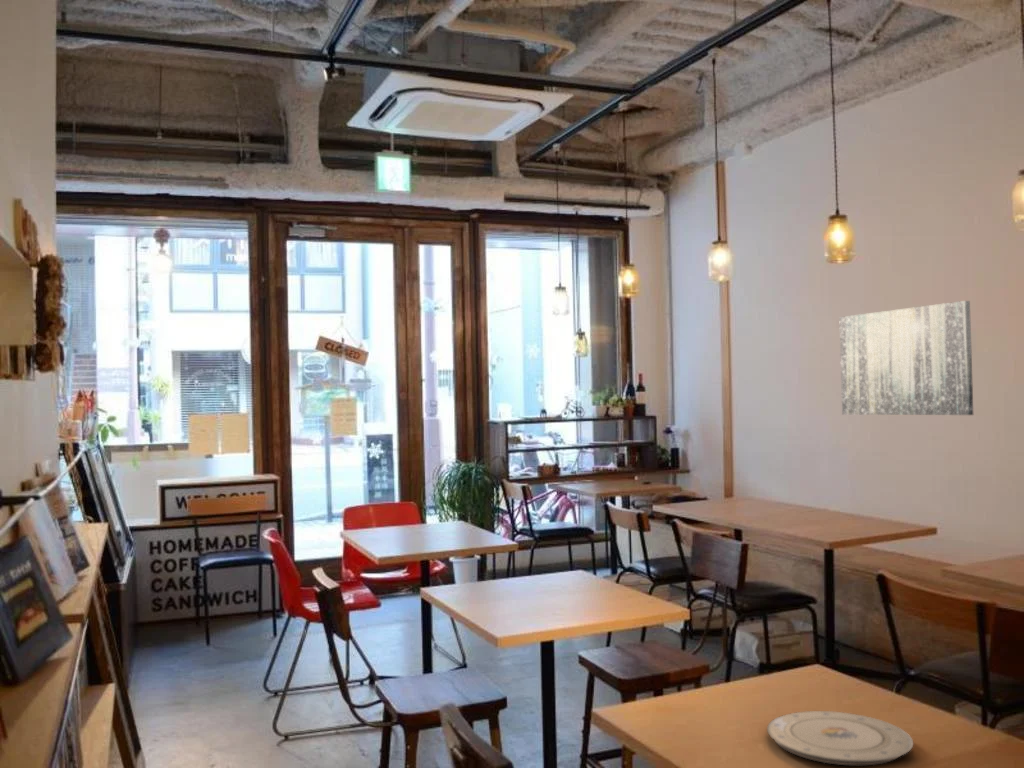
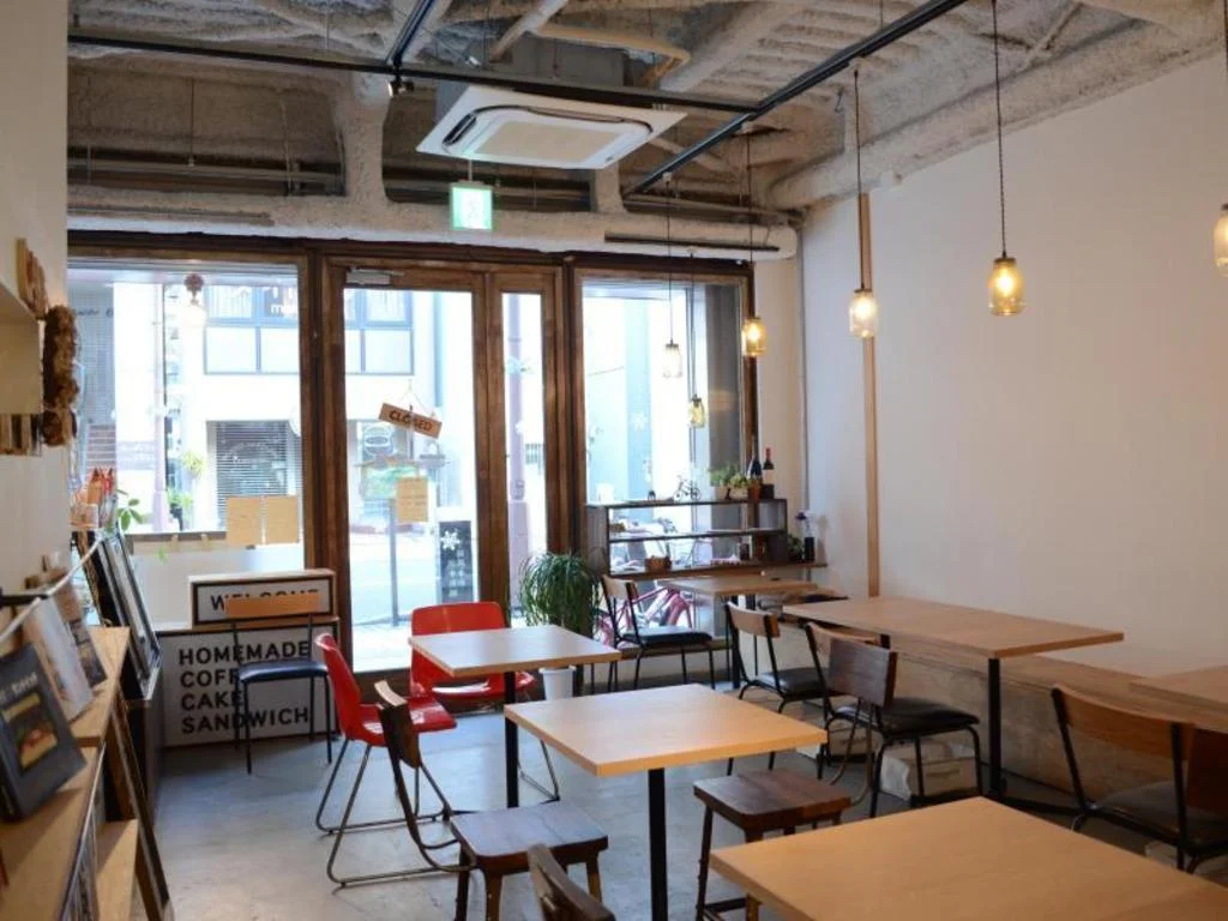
- plate (838, 737)
- wall art (900, 362)
